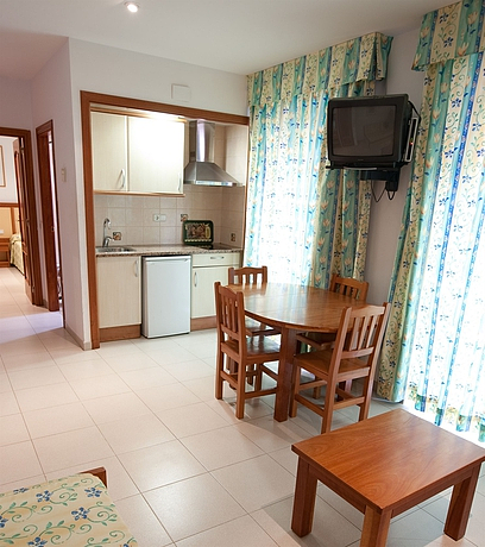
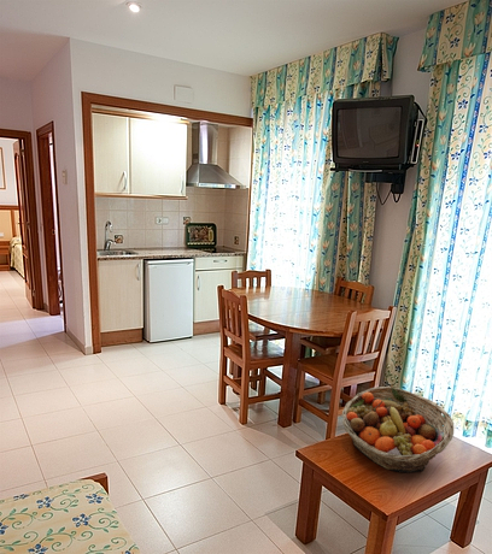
+ fruit basket (393, 426)
